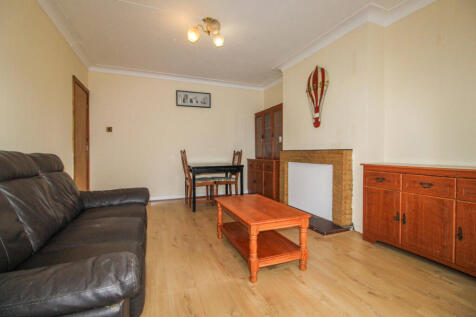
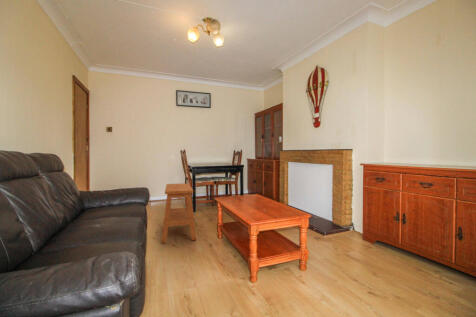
+ side table (178, 209)
